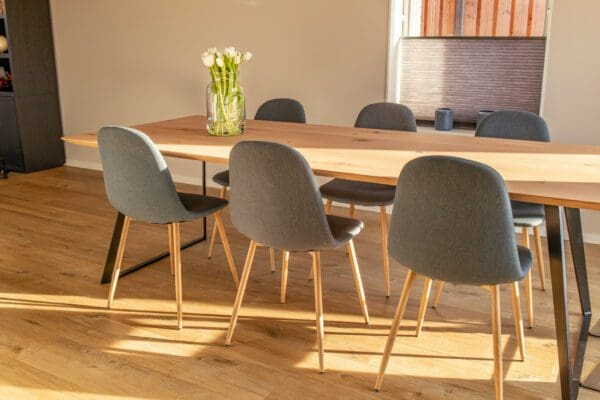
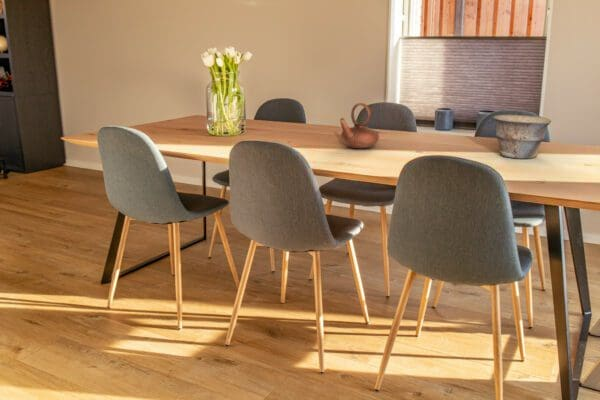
+ teapot (356, 126)
+ bowl (520, 136)
